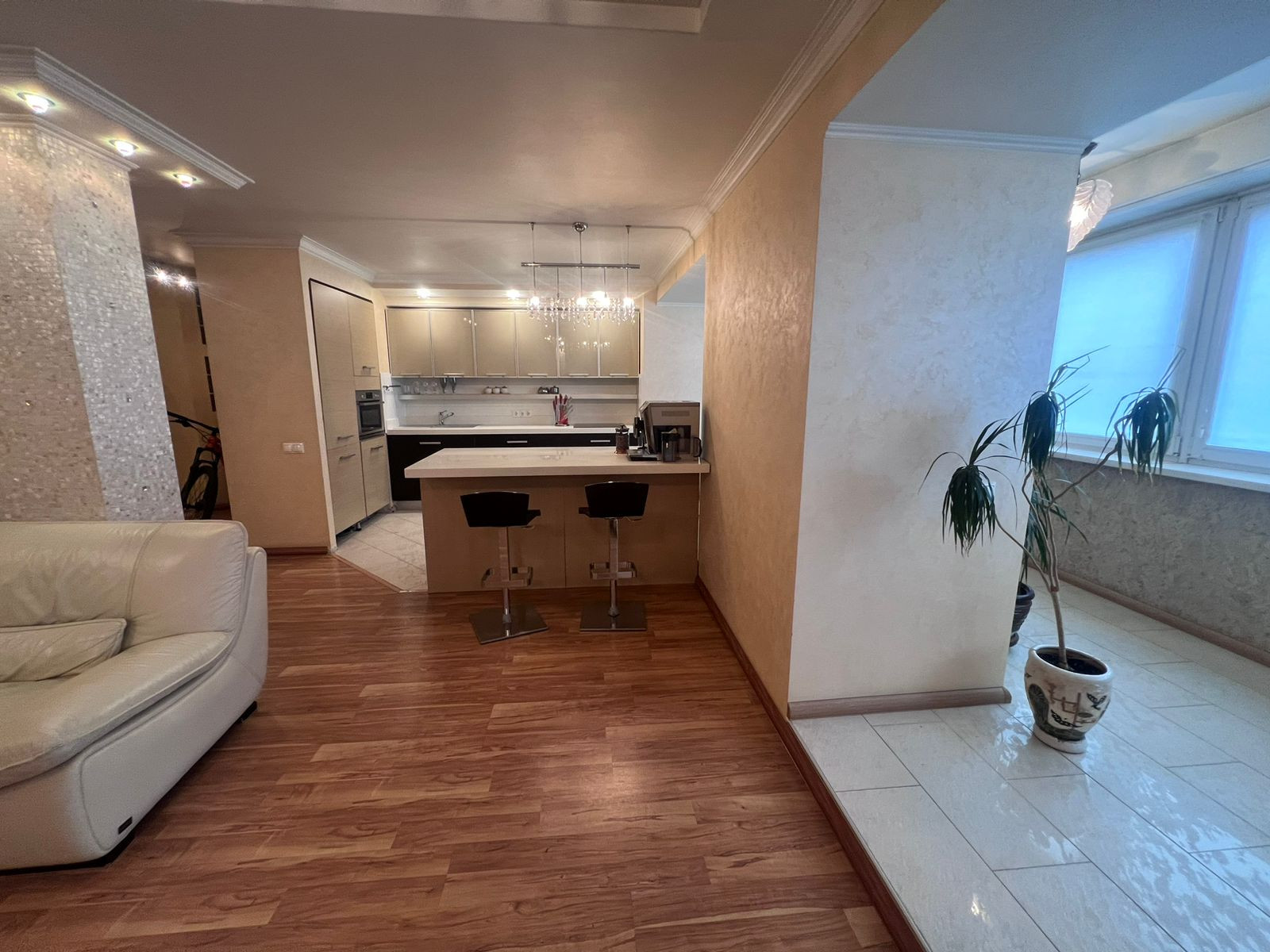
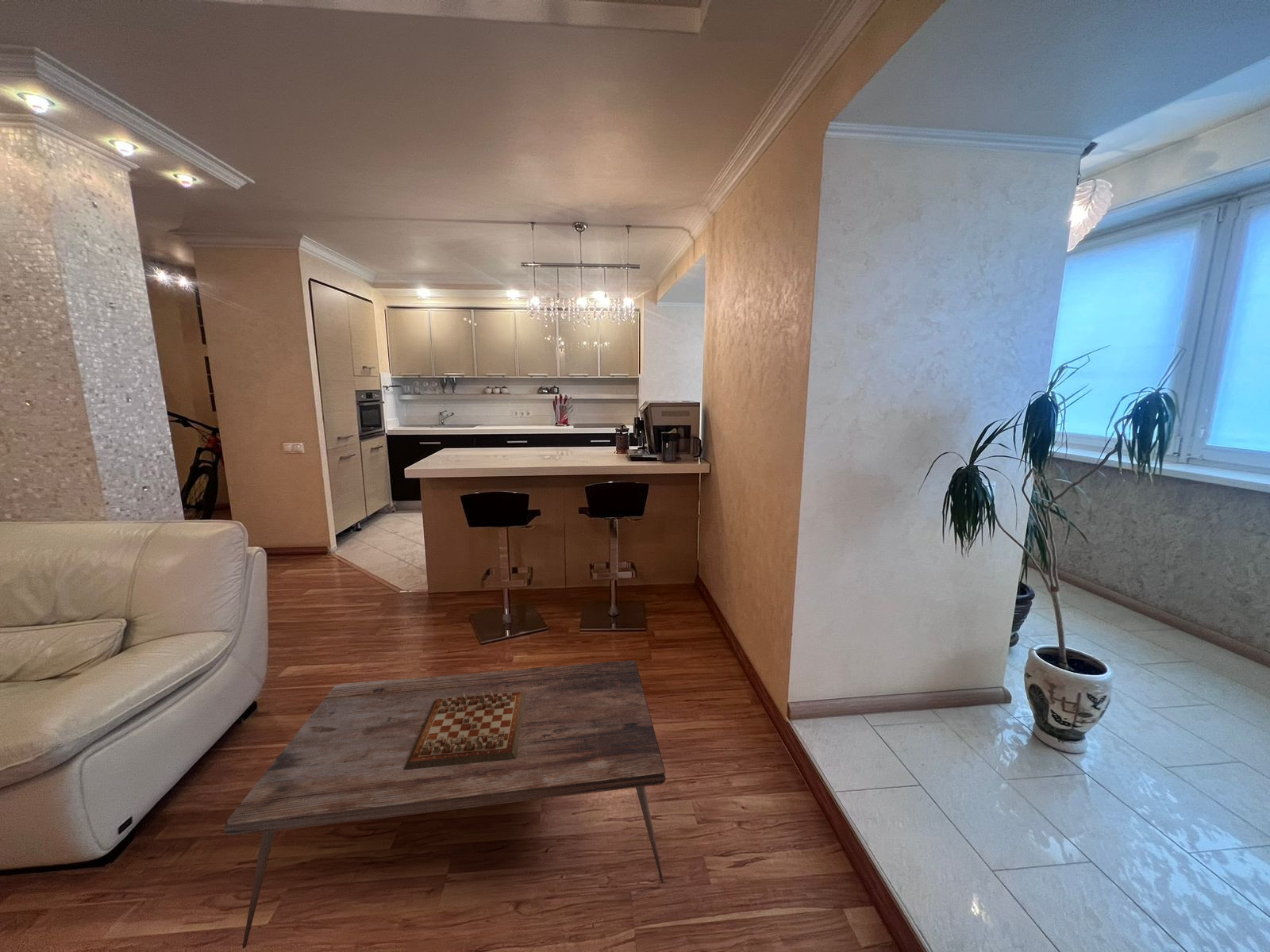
+ coffee table (481, 763)
